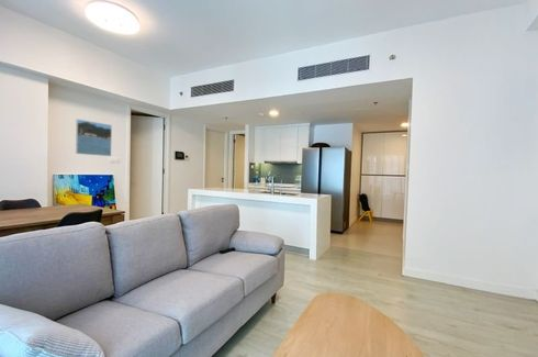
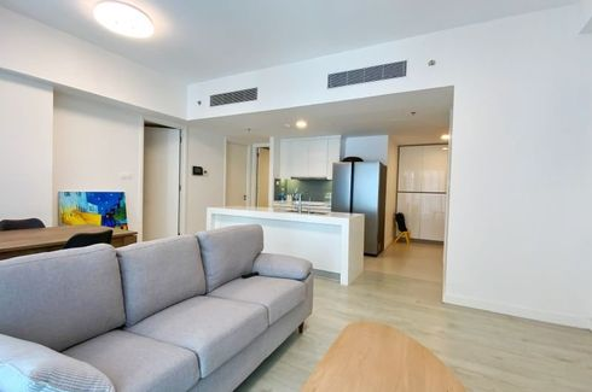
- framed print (94, 138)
